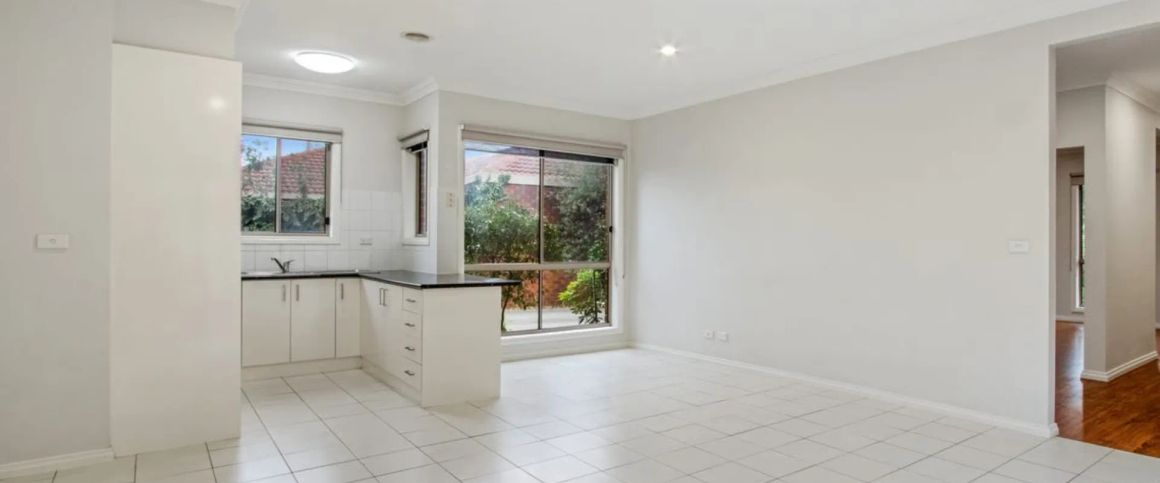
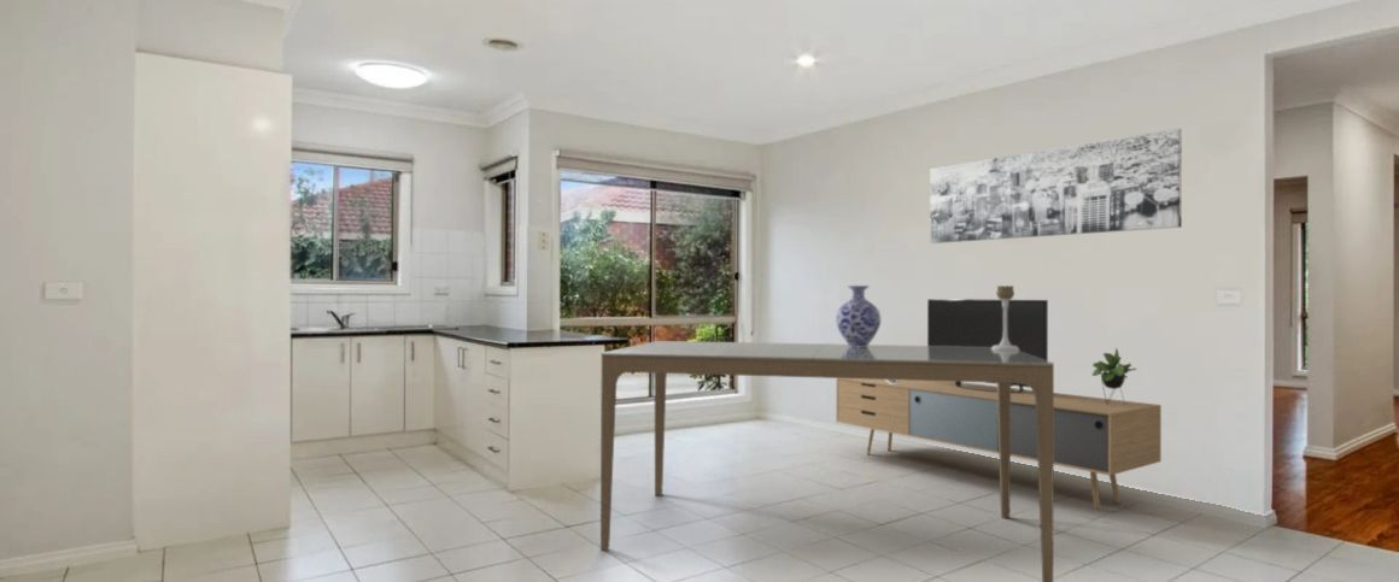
+ vase (857, 316)
+ wall art (1038, 194)
+ media console (978, 387)
+ candle holder (1005, 317)
+ dining table (824, 377)
